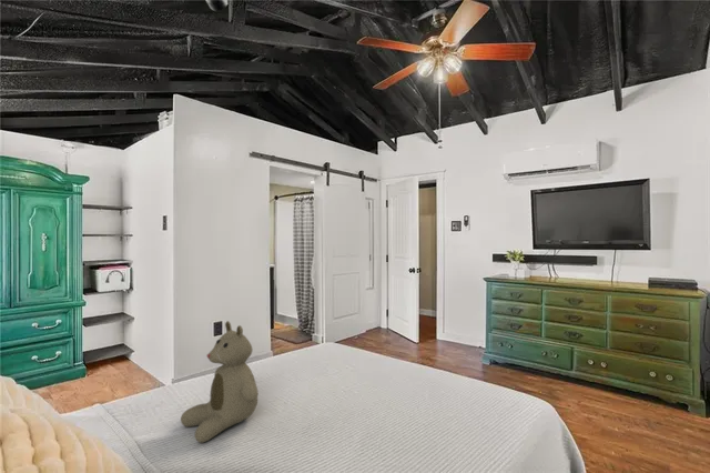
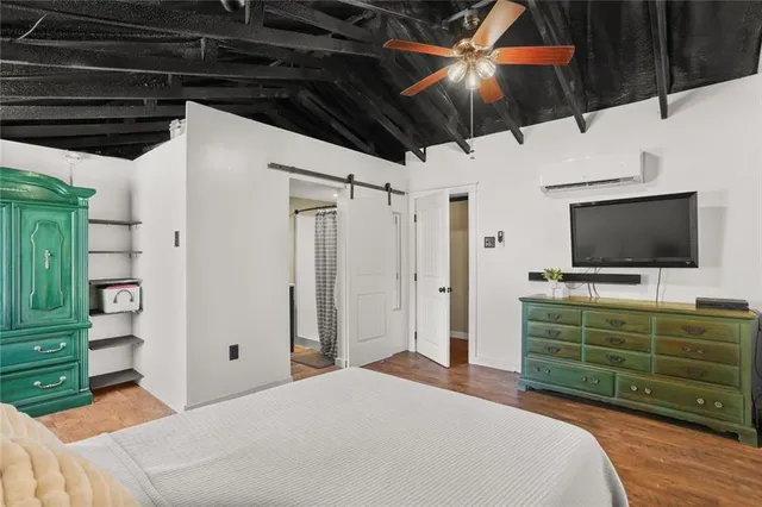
- teddy bear (221, 374)
